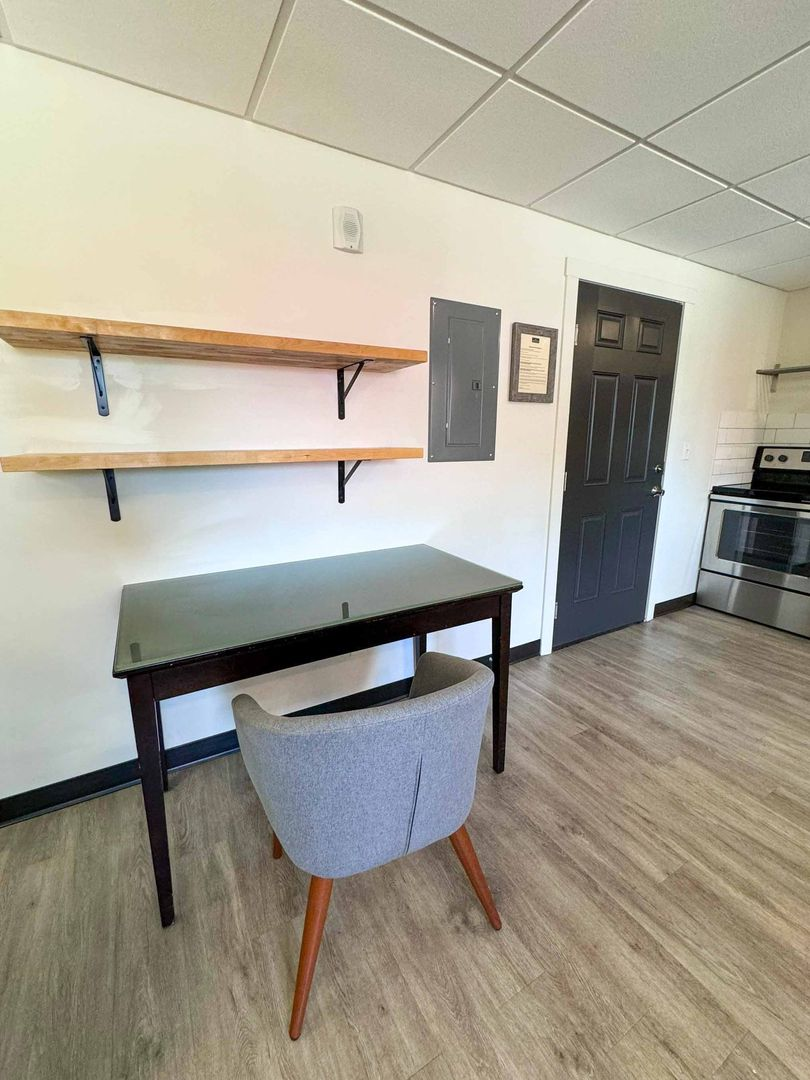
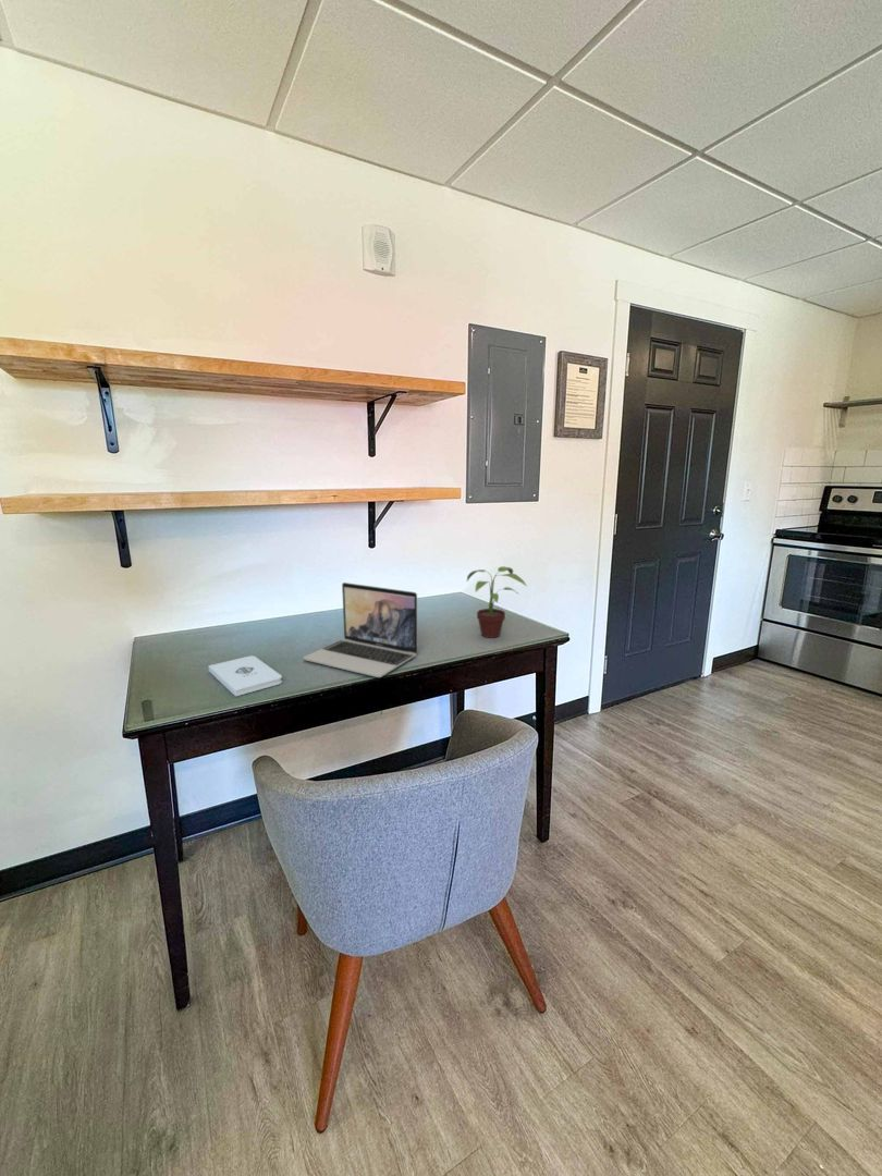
+ laptop (359, 626)
+ notepad (245, 674)
+ potted plant (493, 602)
